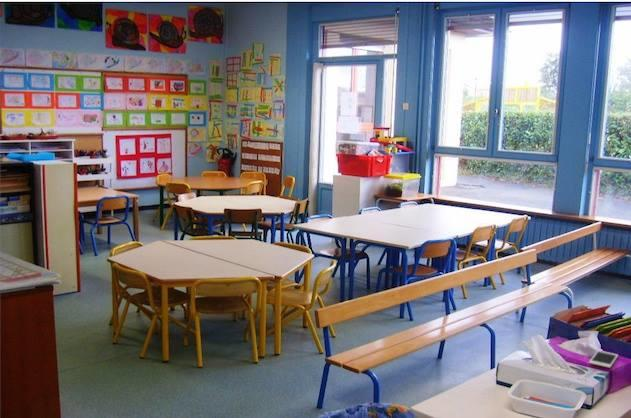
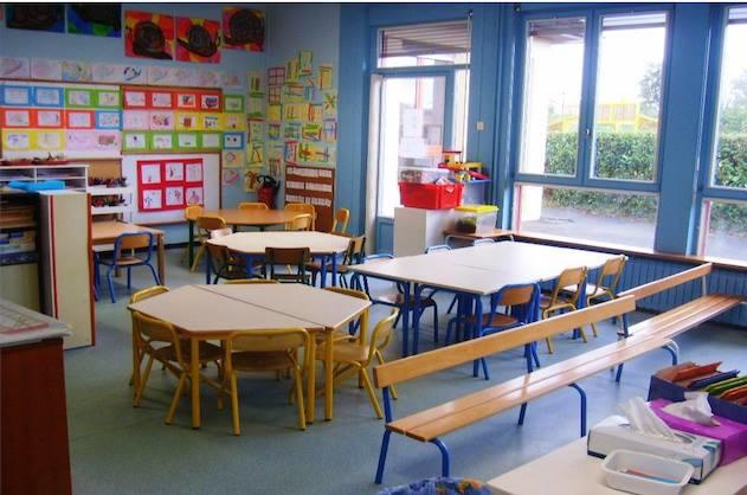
- cell phone (603, 358)
